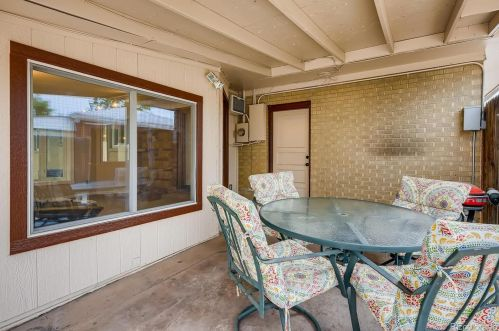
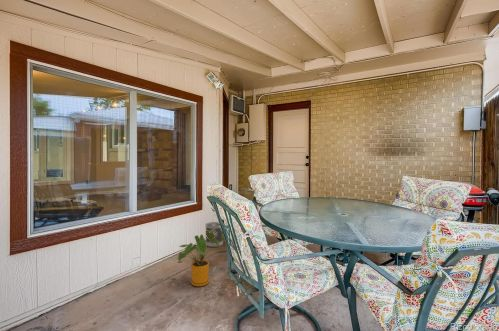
+ wastebasket (214, 234)
+ house plant (200, 257)
